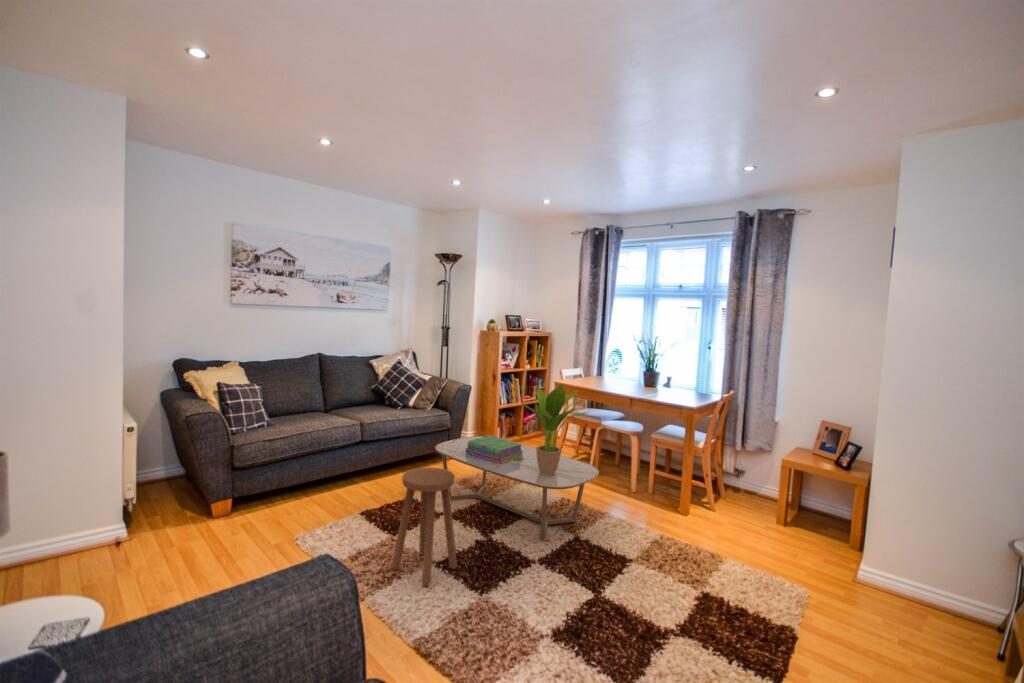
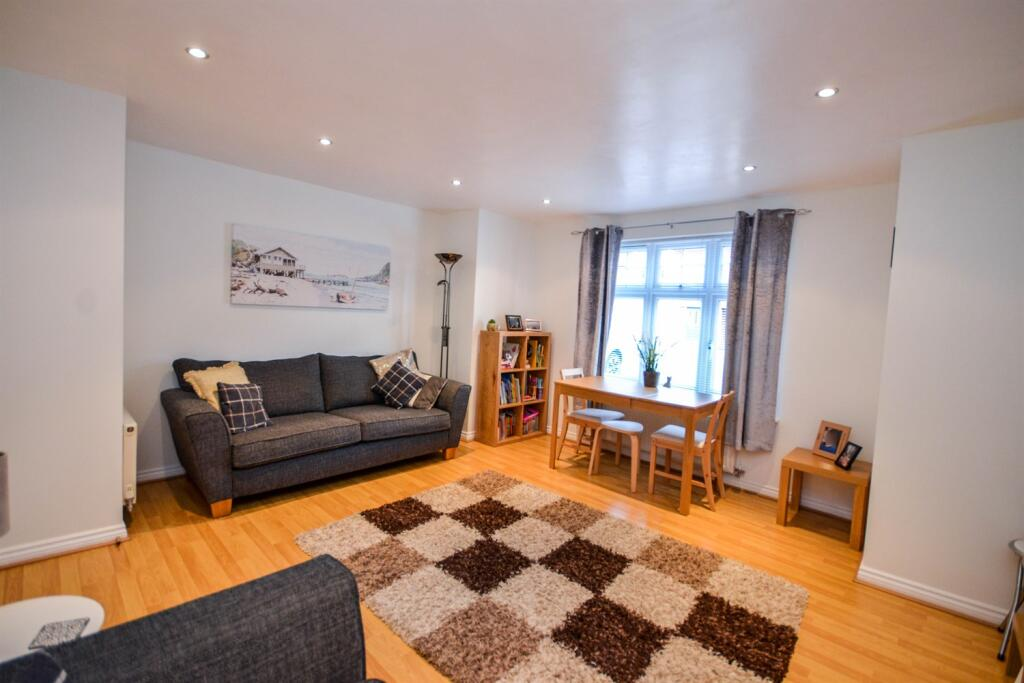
- coffee table (512, 479)
- stool (426, 522)
- stack of books (494, 448)
- potted plant (557, 426)
